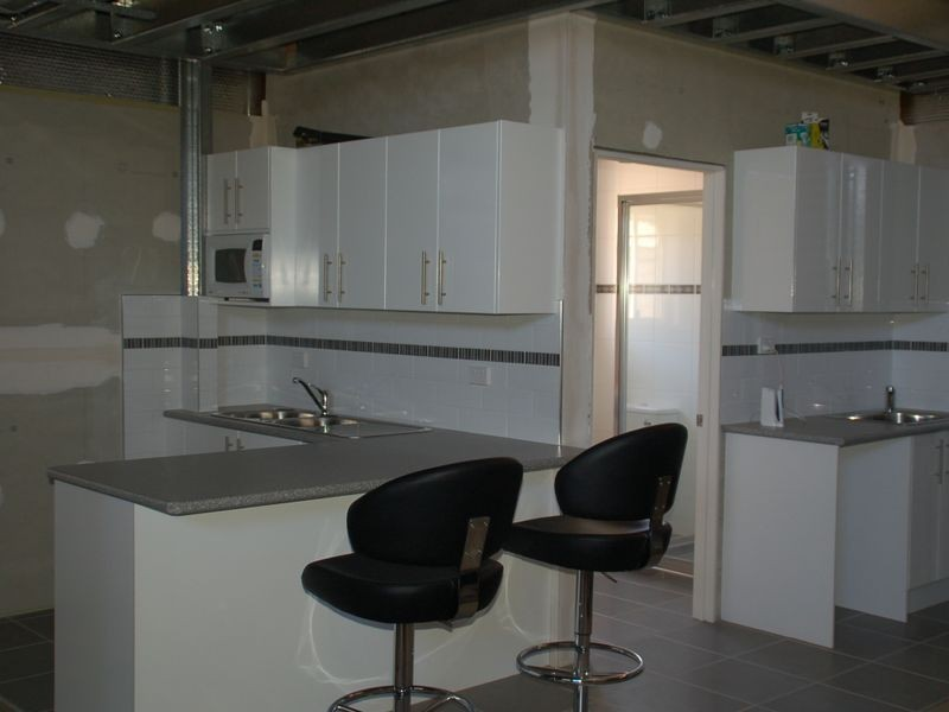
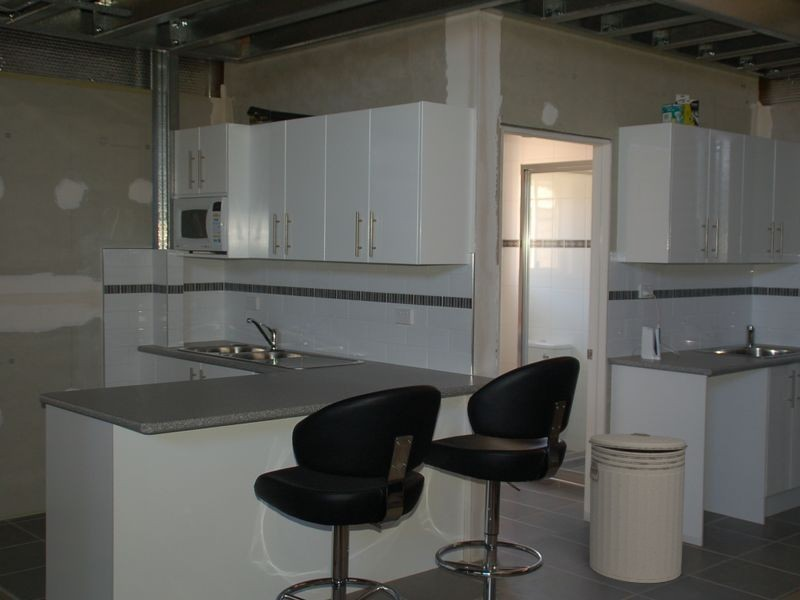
+ can (636, 500)
